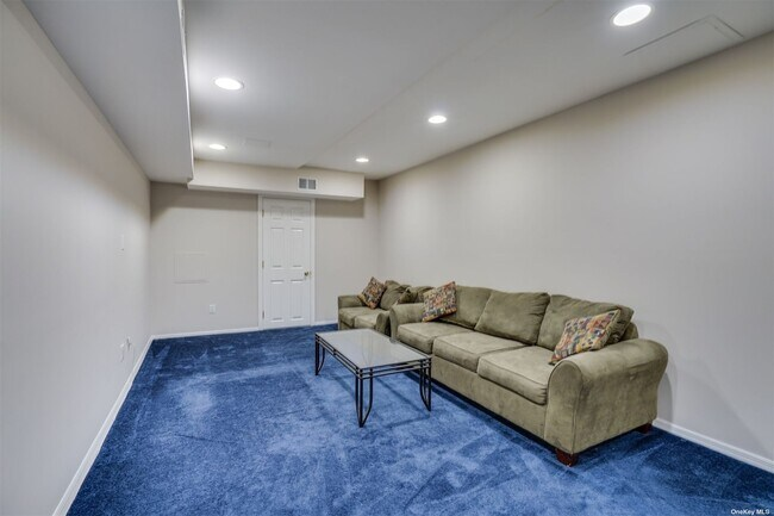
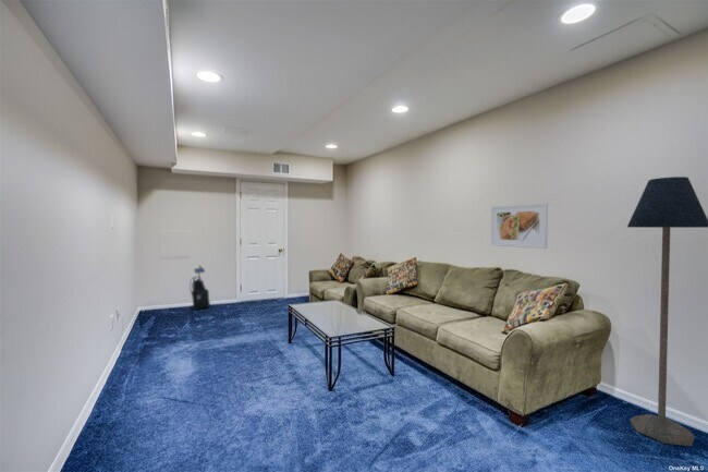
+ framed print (516, 226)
+ vacuum cleaner (199, 287)
+ floor lamp (664, 305)
